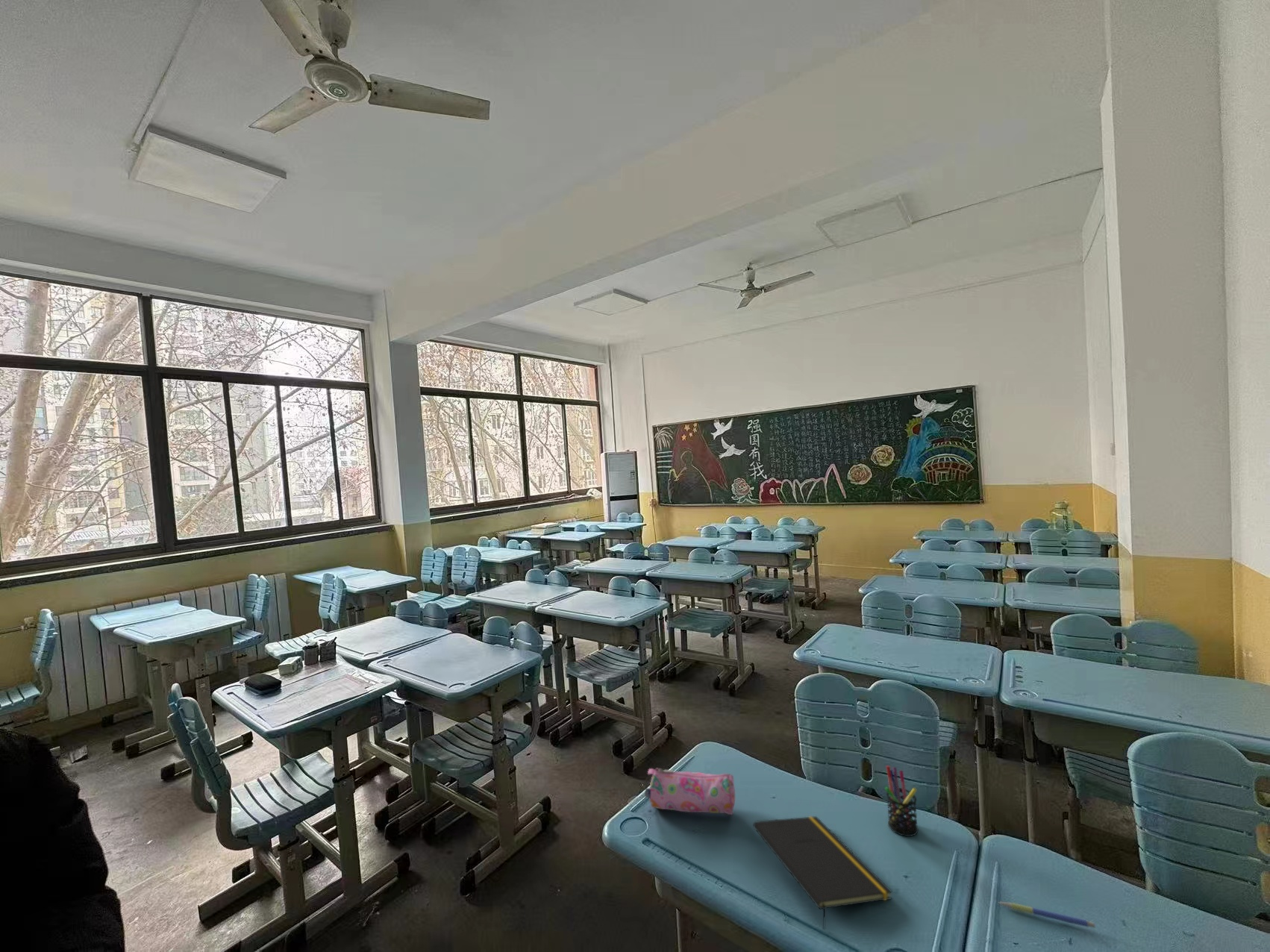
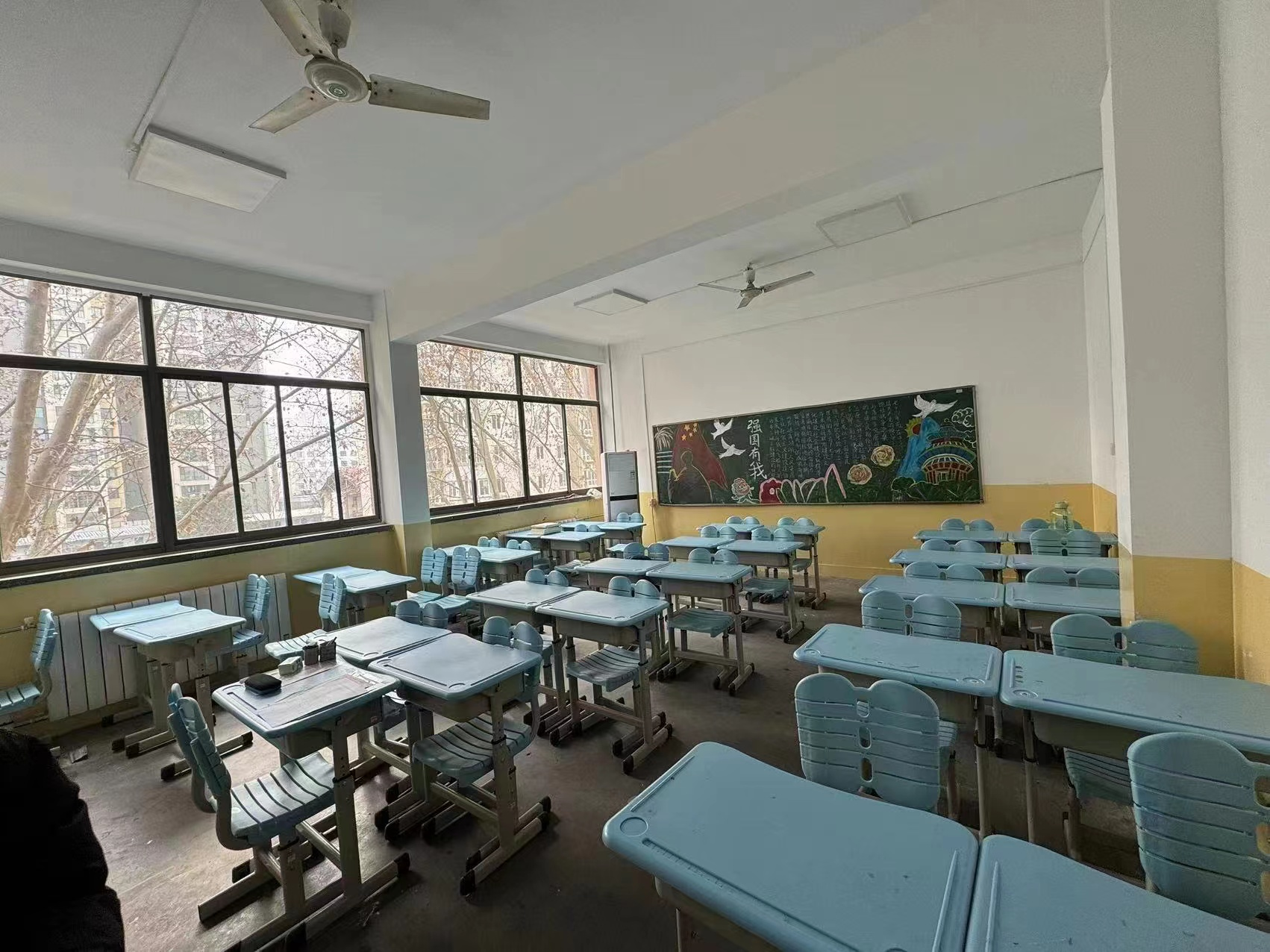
- notepad (817, 857)
- pencil case (690, 790)
- pen holder (898, 800)
- pen (1045, 913)
